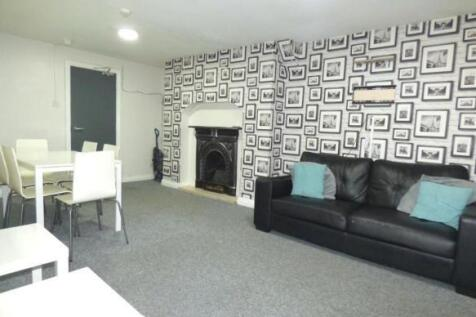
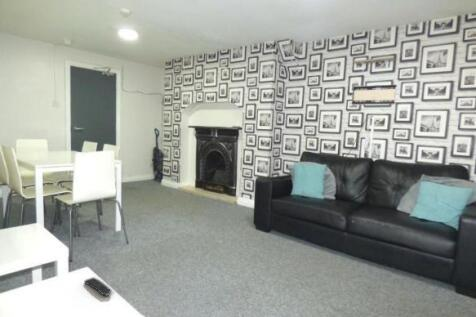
+ remote control (98, 286)
